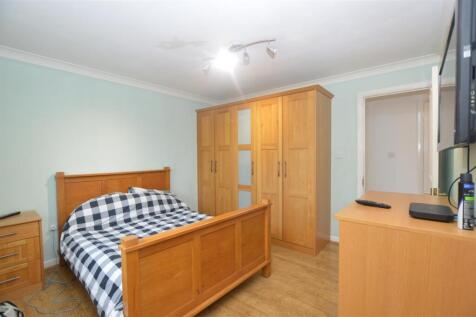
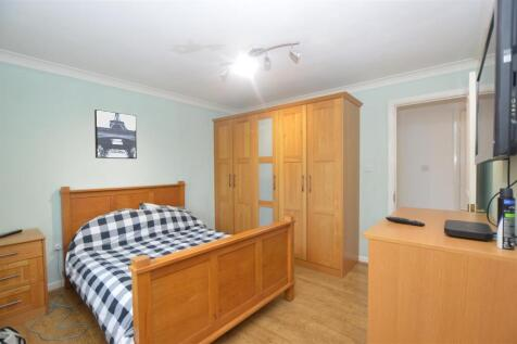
+ wall art (116, 136)
